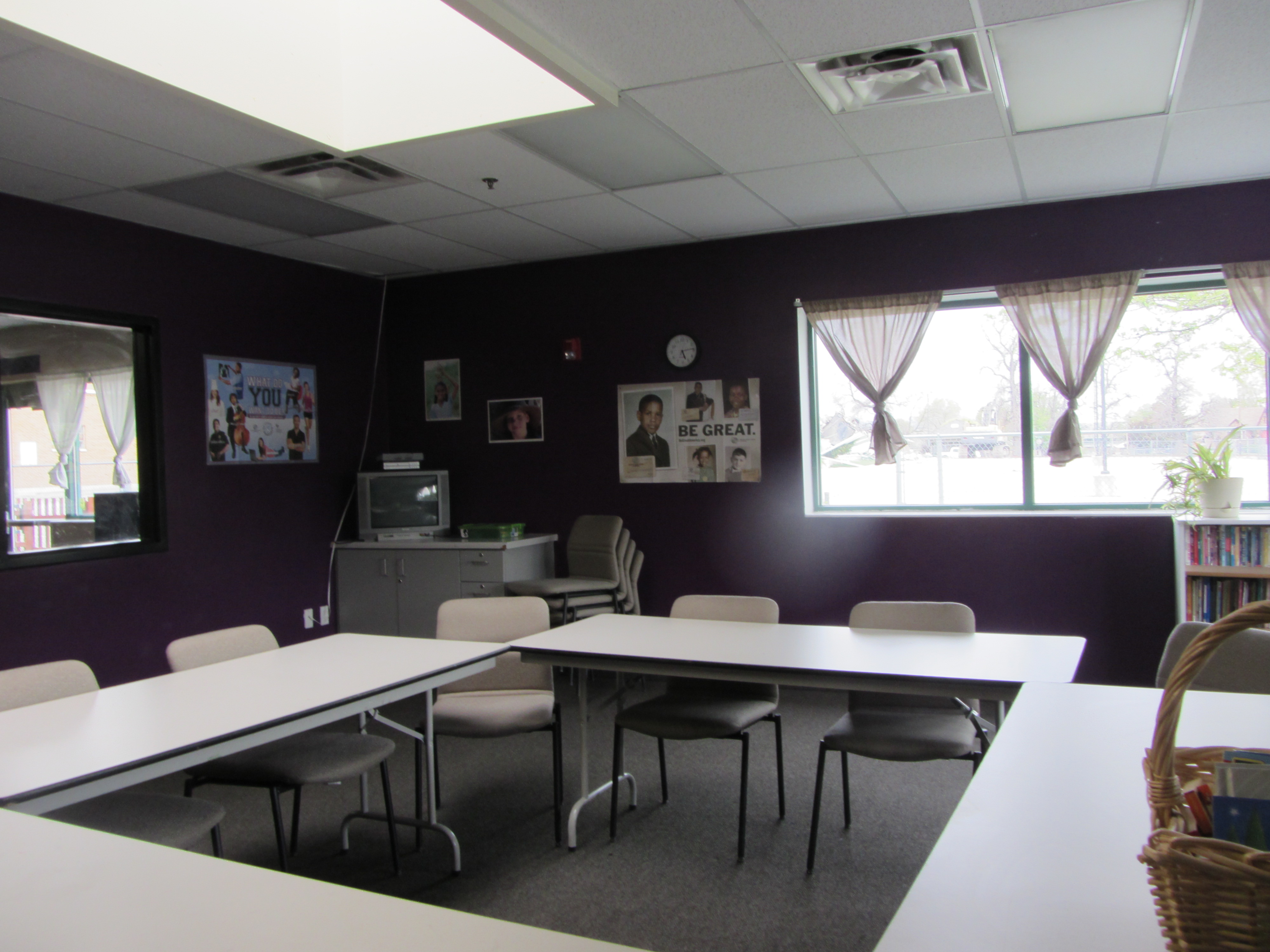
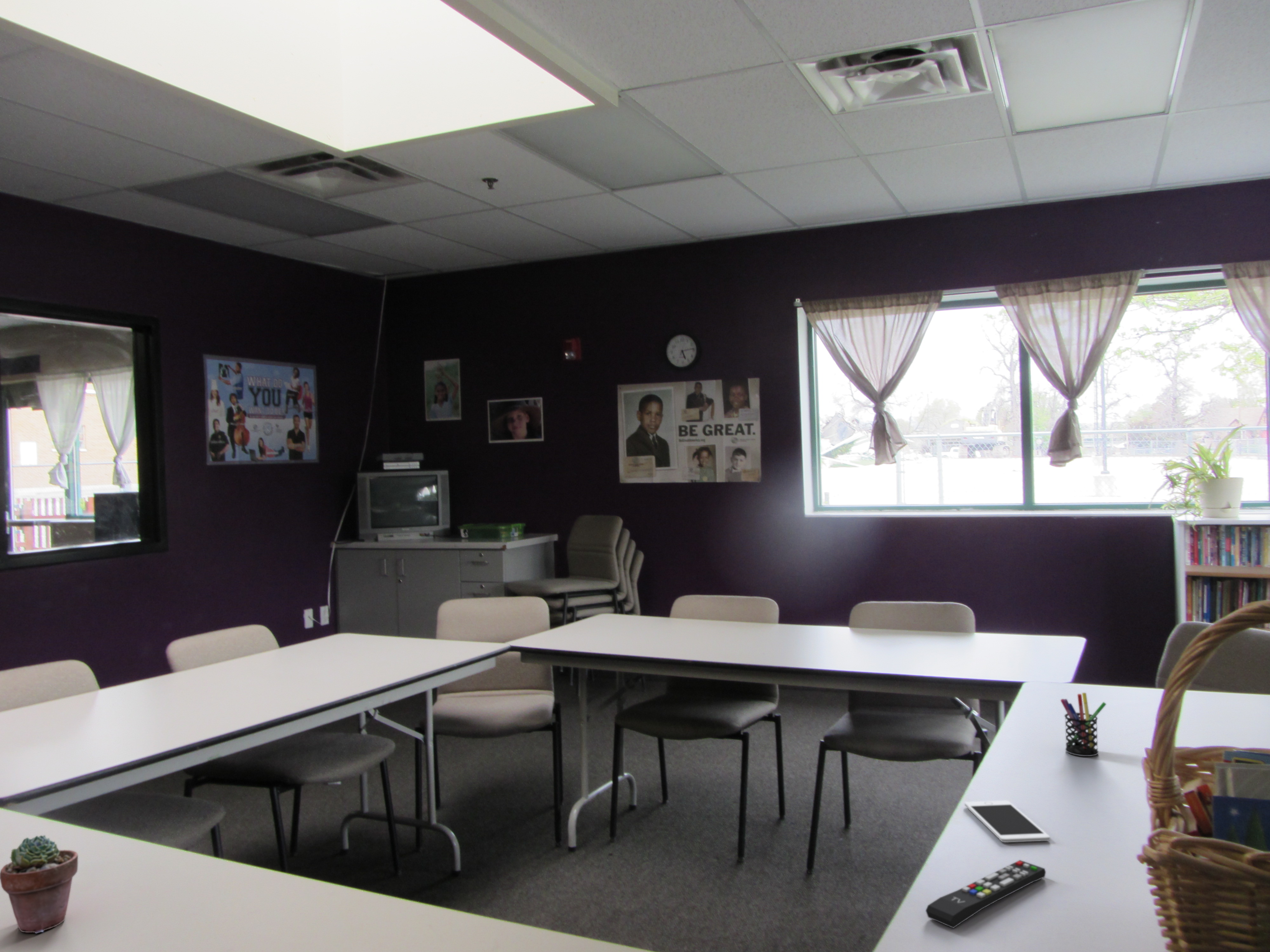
+ potted succulent (40, 879)
+ pen holder (1085, 722)
+ cell phone (1005, 820)
+ remote control (988, 890)
